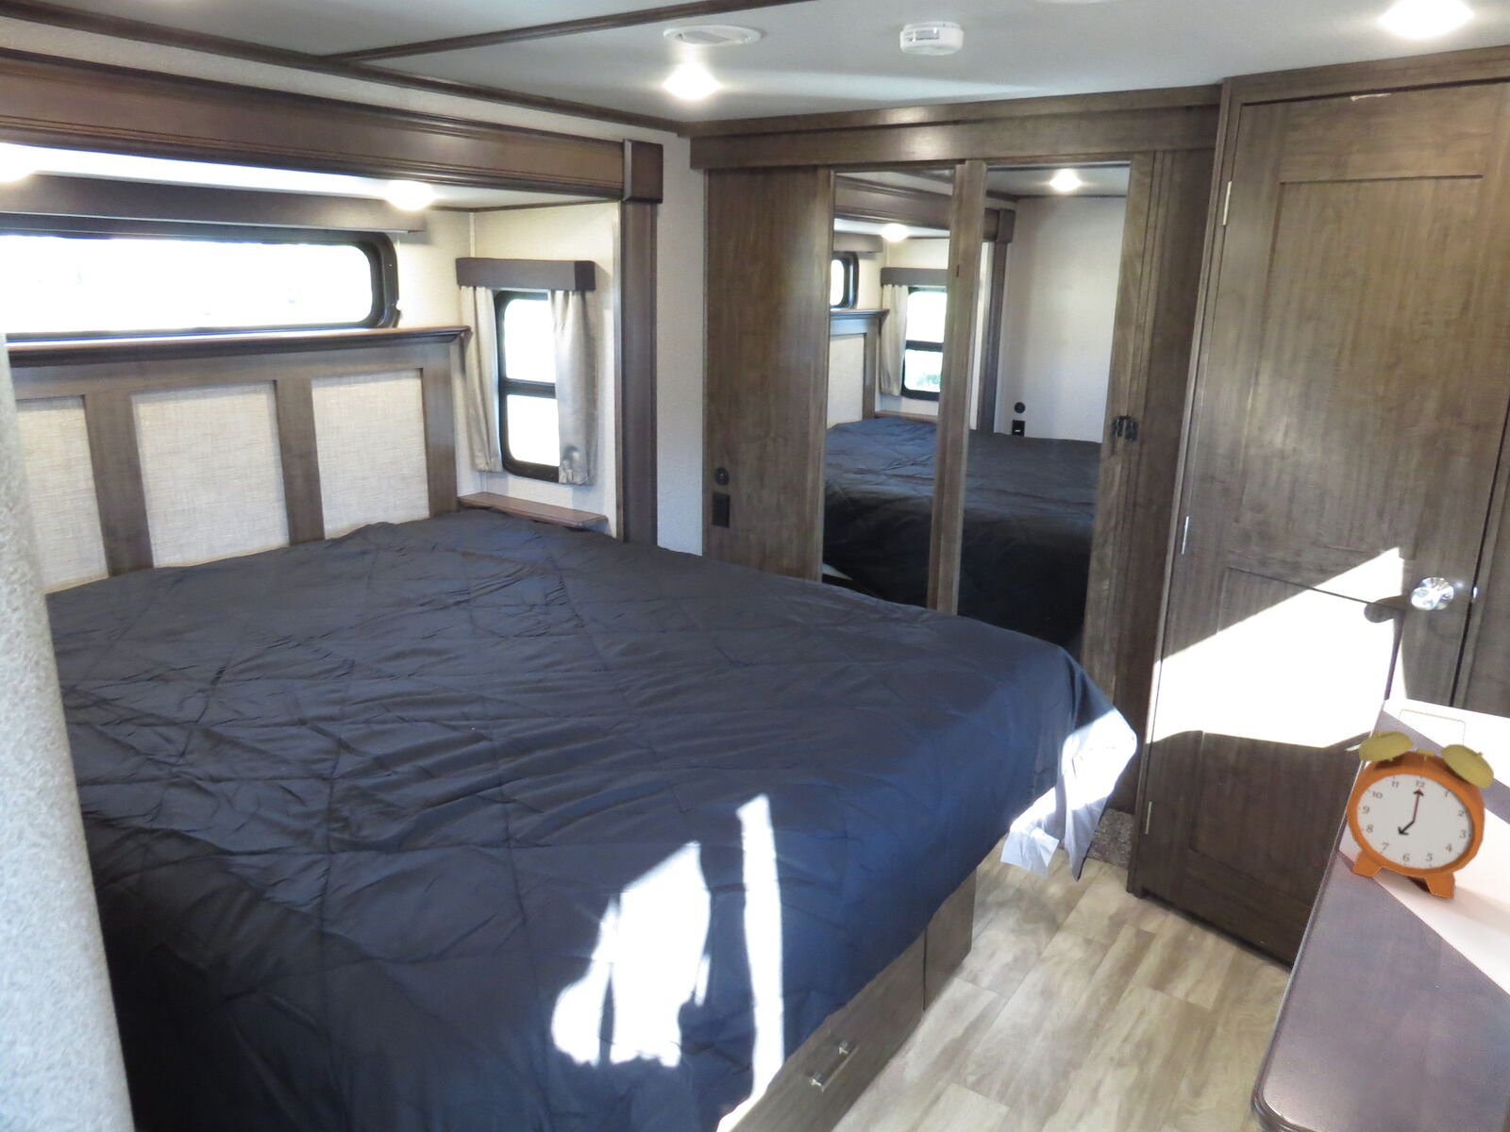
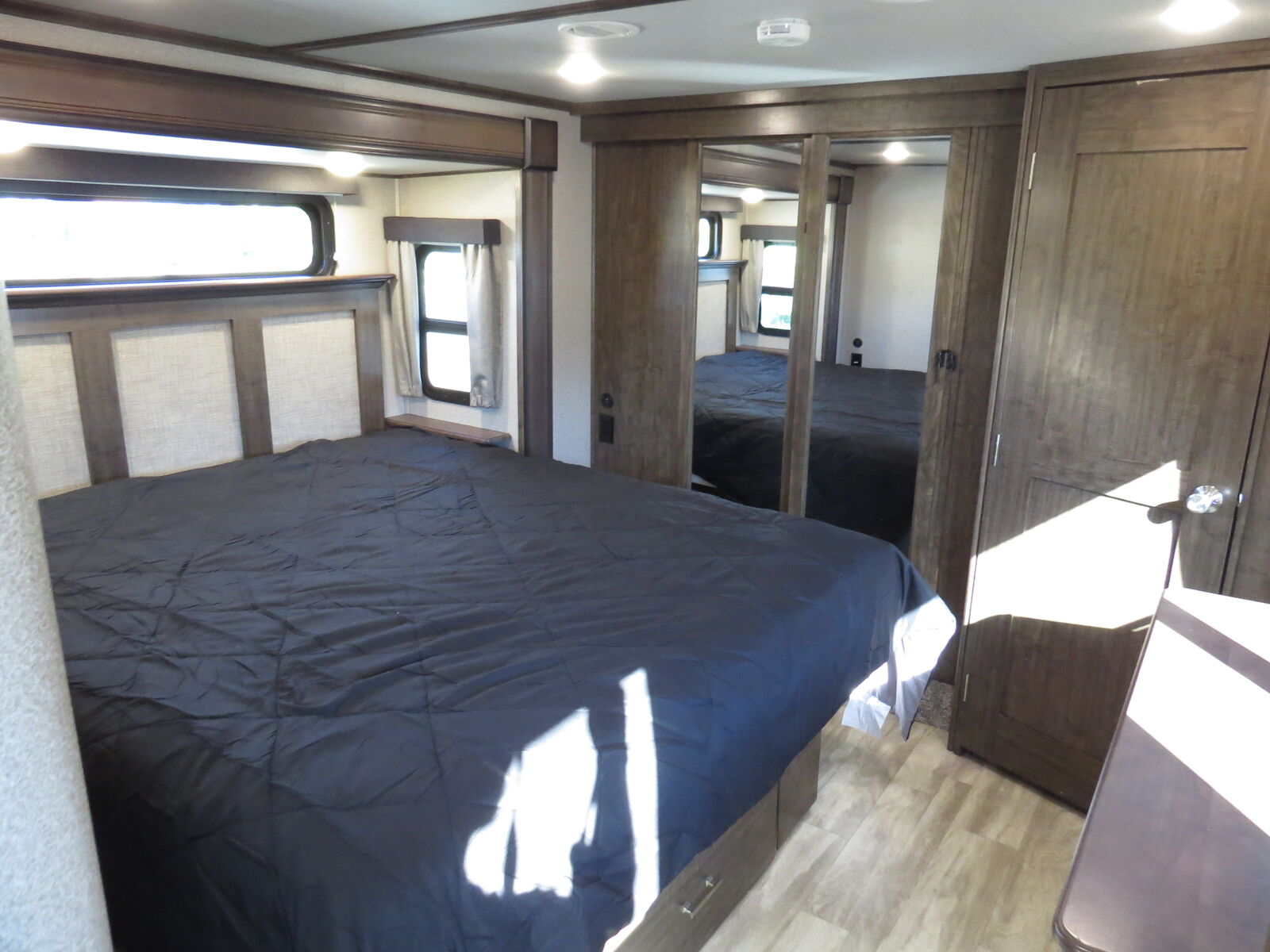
- alarm clock (1417, 797)
